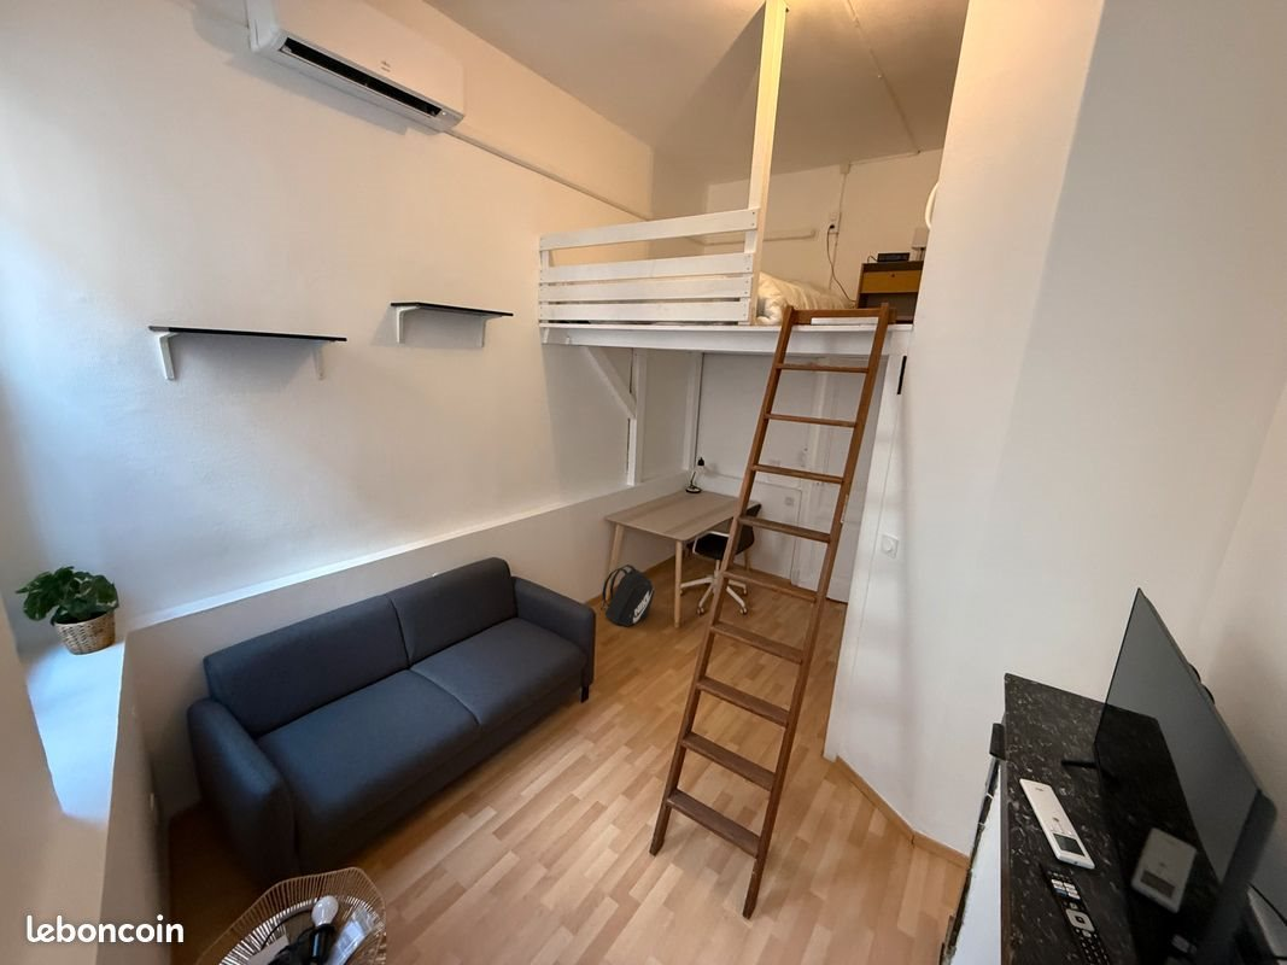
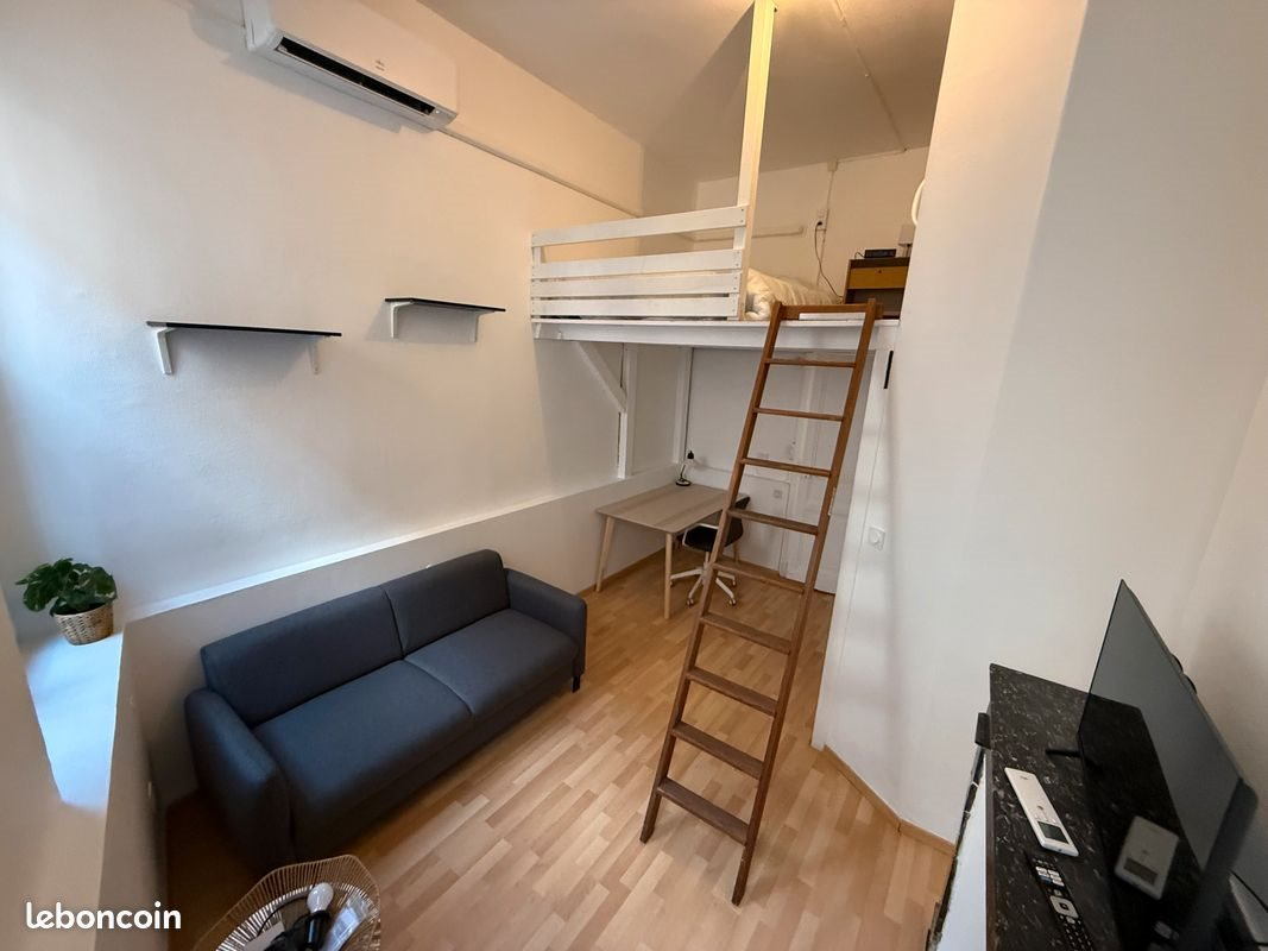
- backpack (626, 591)
